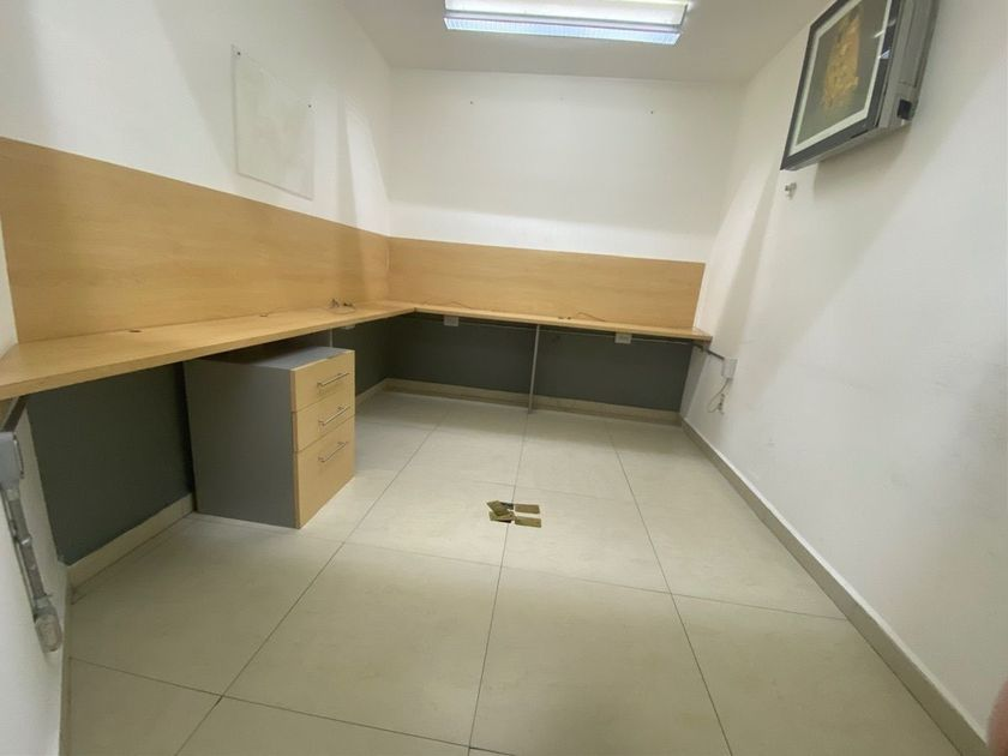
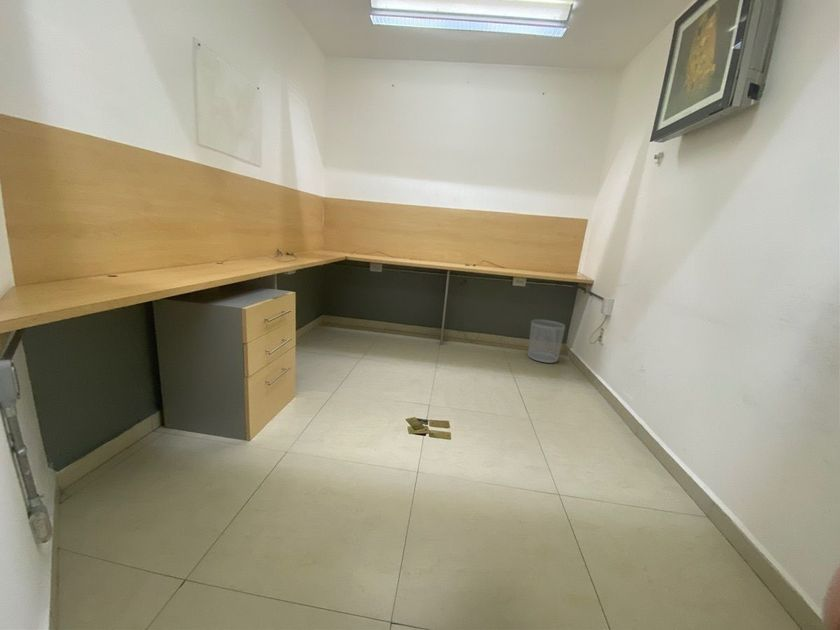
+ waste bin (545, 340)
